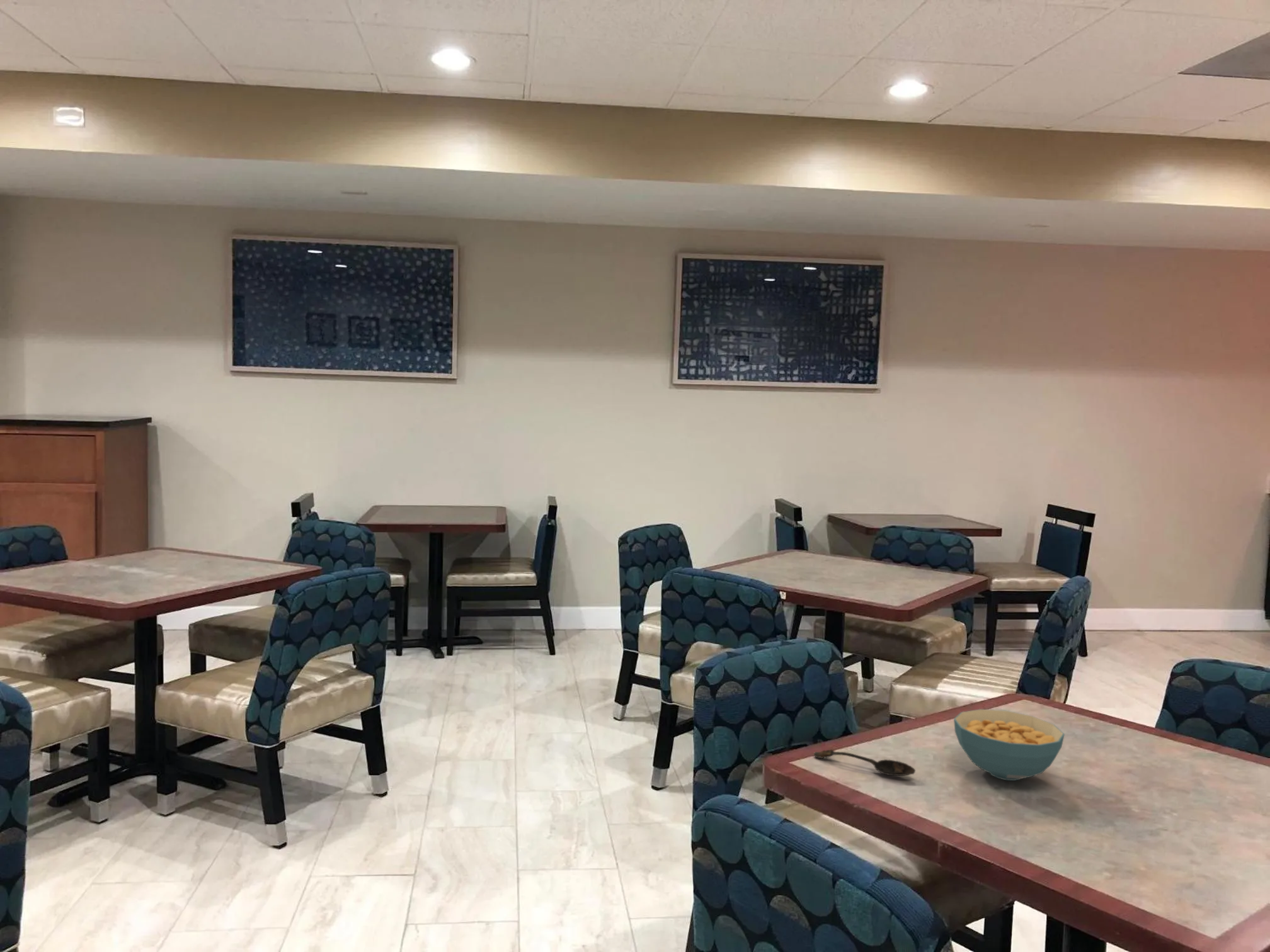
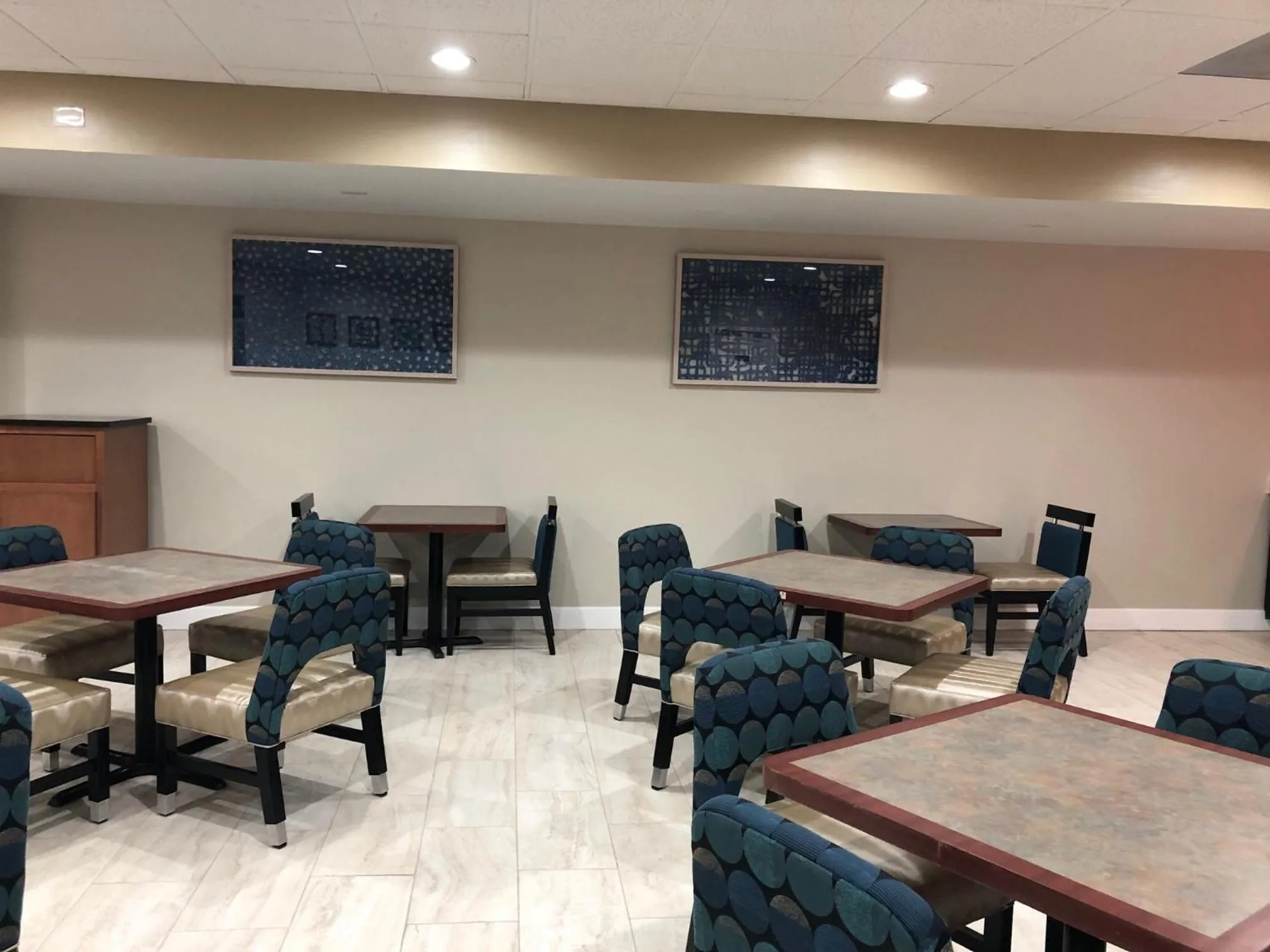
- cereal bowl (1006, 750)
- spoon (863, 760)
